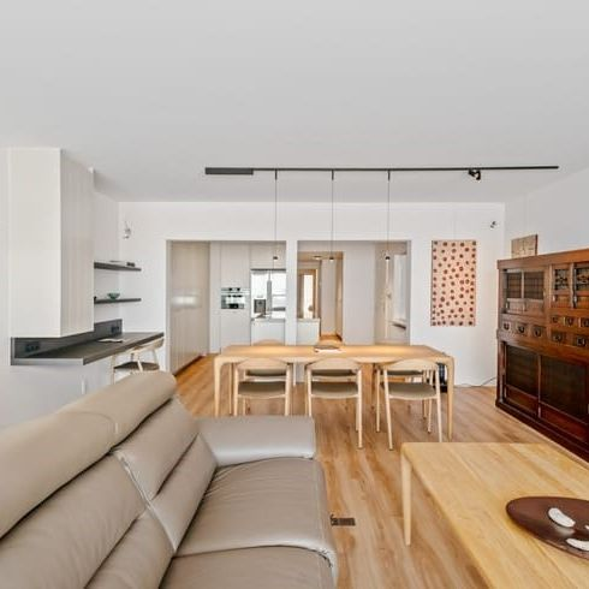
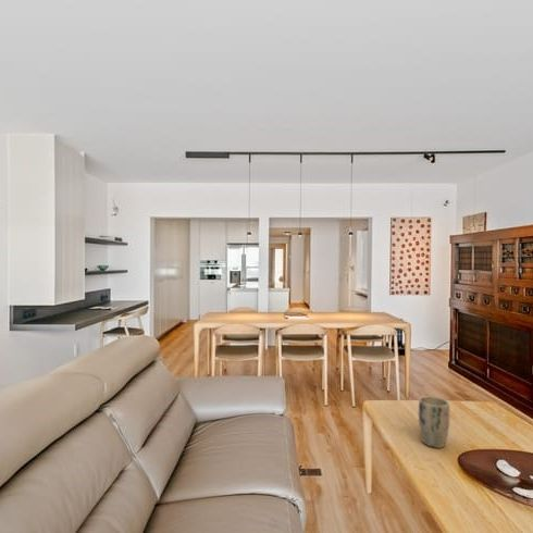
+ plant pot (433, 422)
